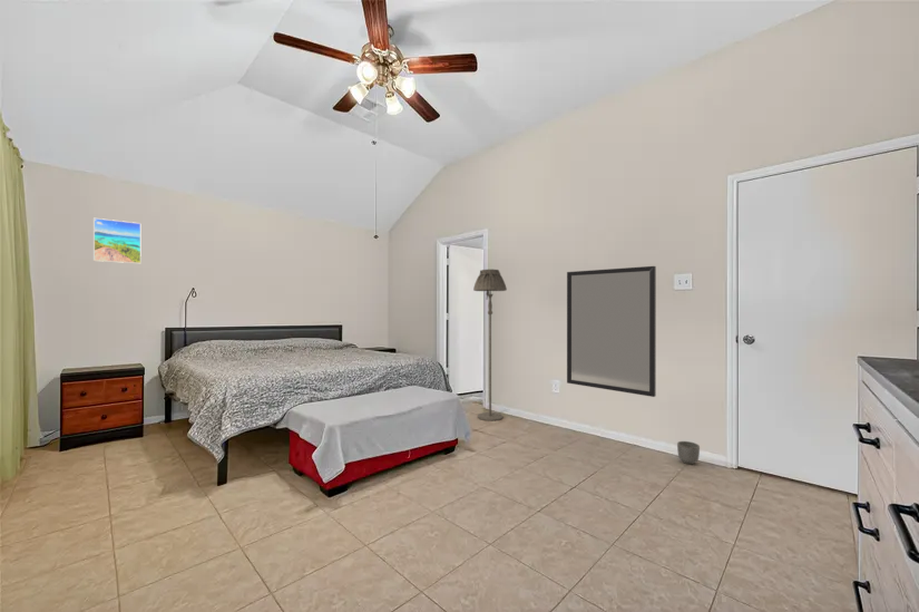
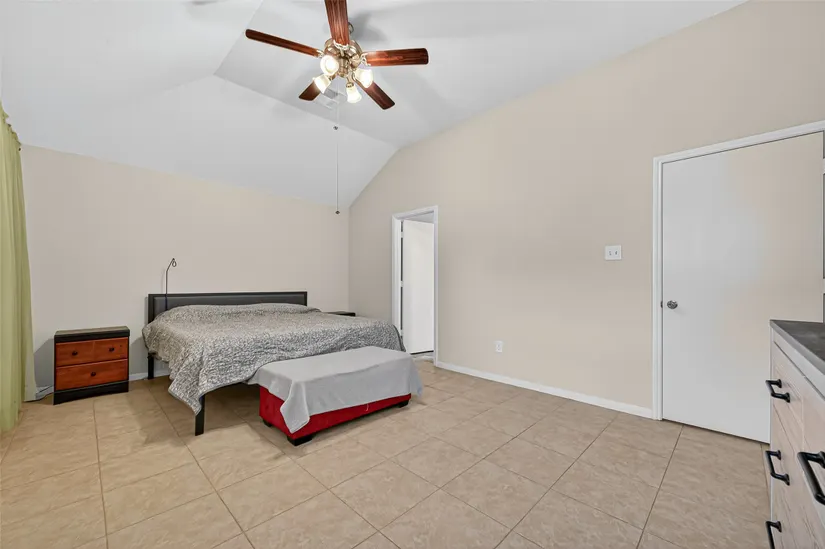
- planter (687, 453)
- home mirror (607, 329)
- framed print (117, 241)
- floor lamp (489, 343)
